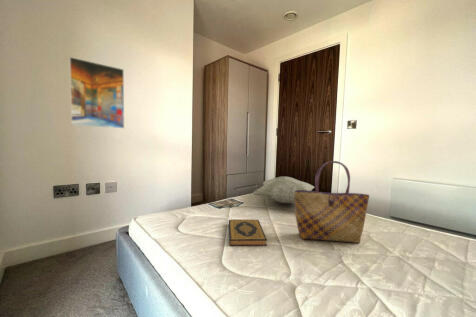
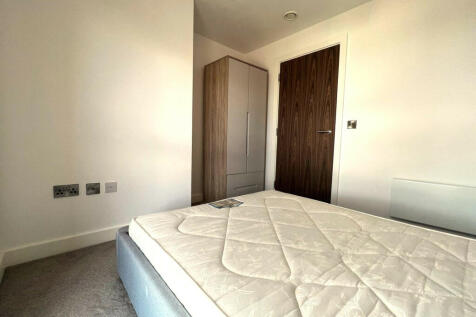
- decorative pillow (286, 189)
- tote bag (330, 199)
- hardback book (245, 231)
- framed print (98, 95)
